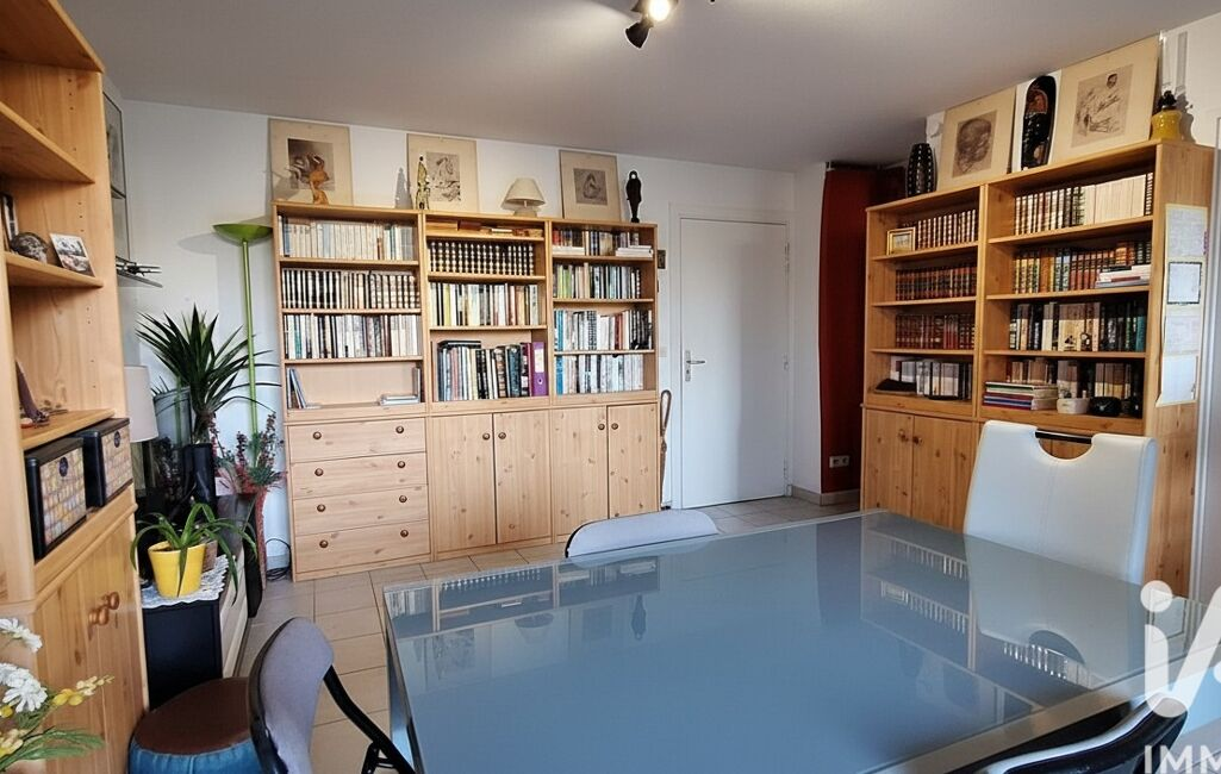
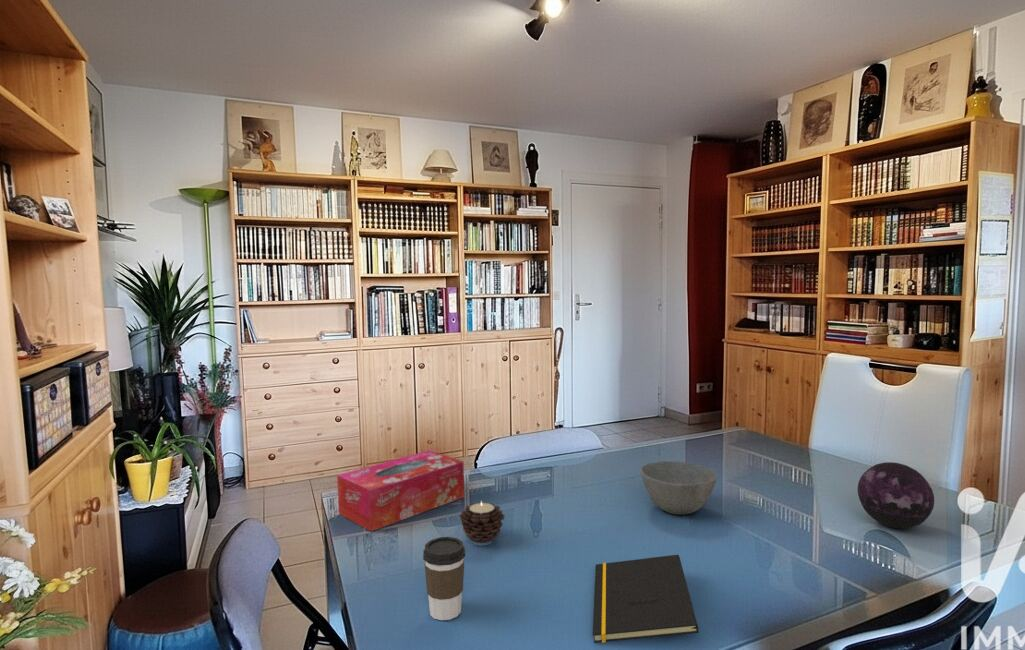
+ tissue box (403, 486)
+ bowl (677, 490)
+ notepad (640, 594)
+ coffee cup (444, 578)
+ candle (482, 520)
+ decorative orb (894, 494)
